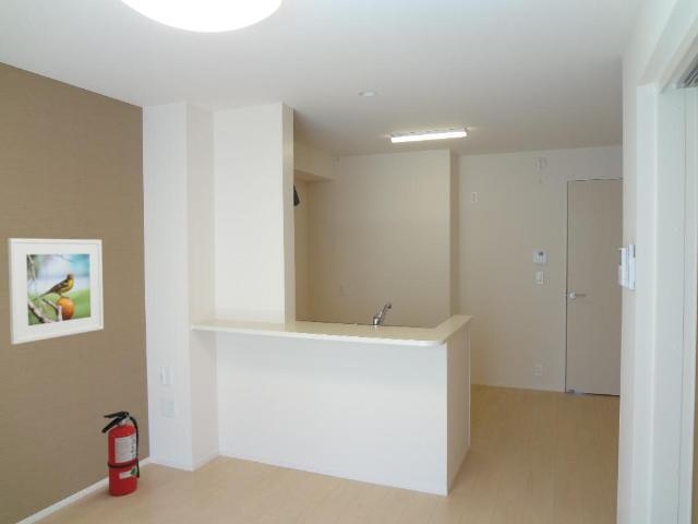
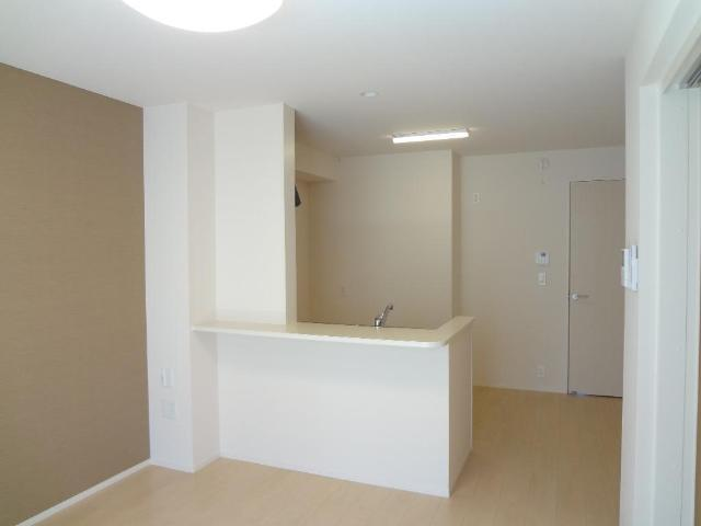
- fire extinguisher (124, 451)
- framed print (60, 287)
